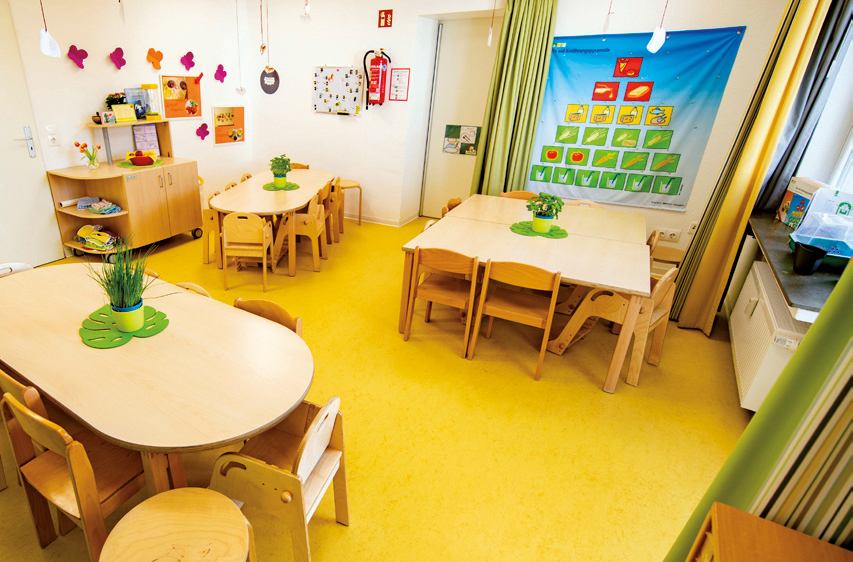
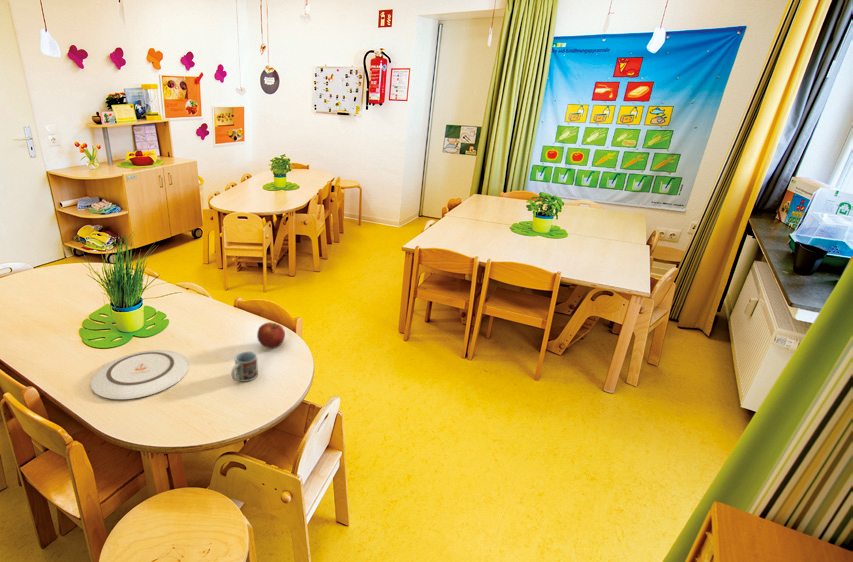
+ plate (141, 370)
+ cup (243, 368)
+ apple (271, 334)
